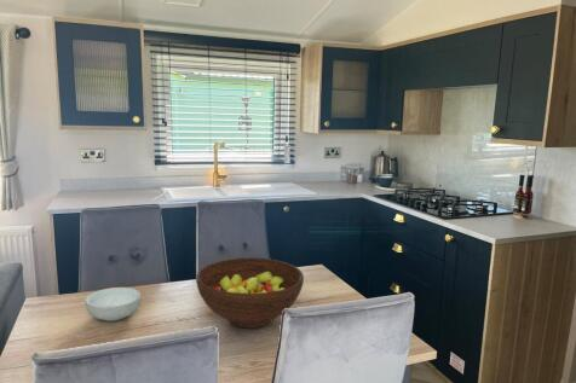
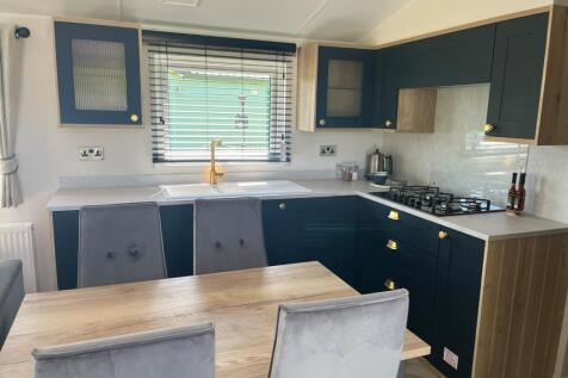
- cereal bowl (114, 306)
- fruit bowl (249, 296)
